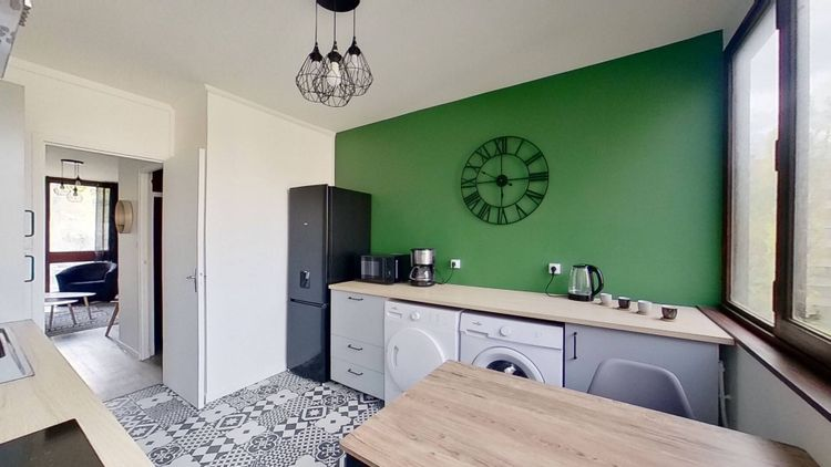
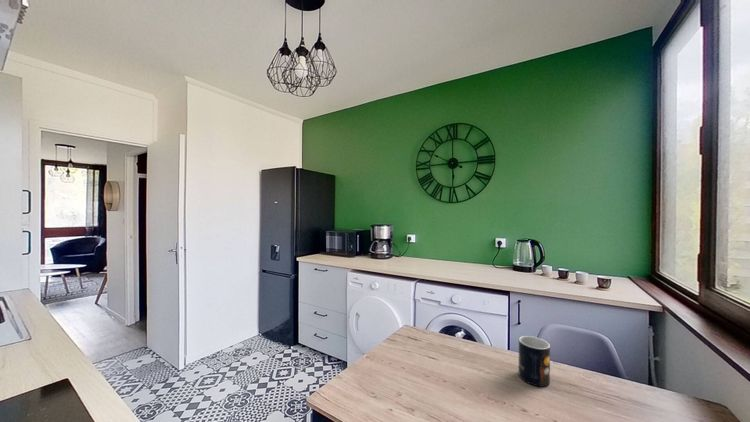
+ mug (535, 362)
